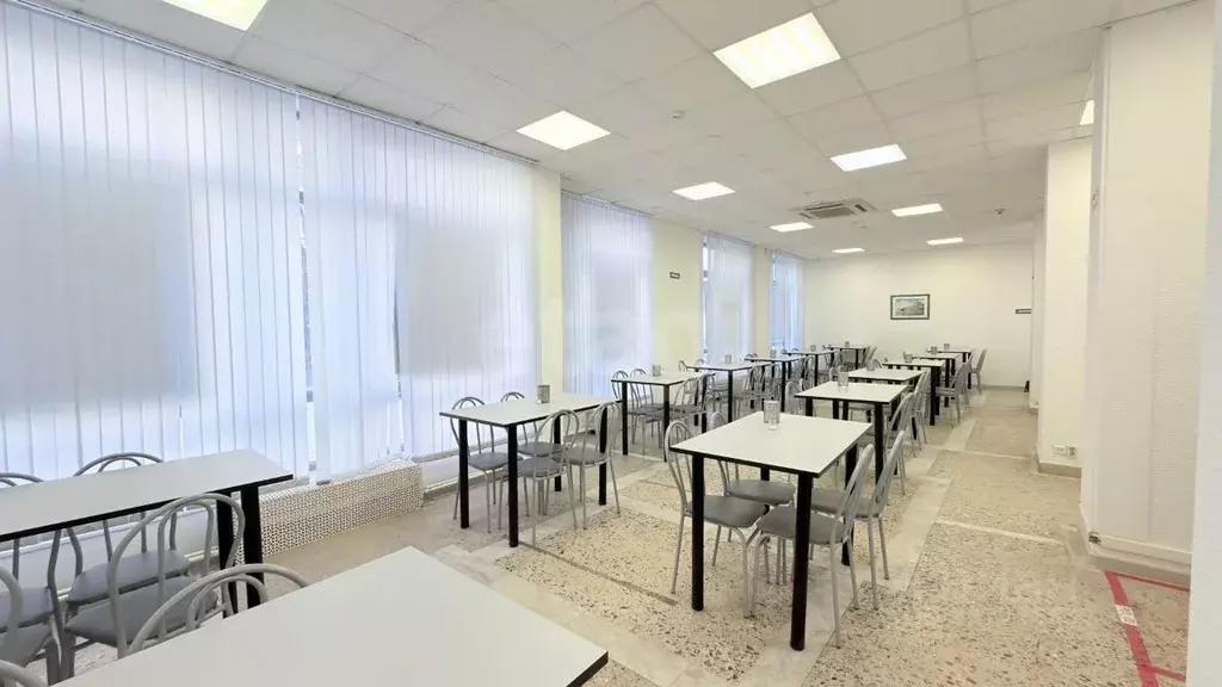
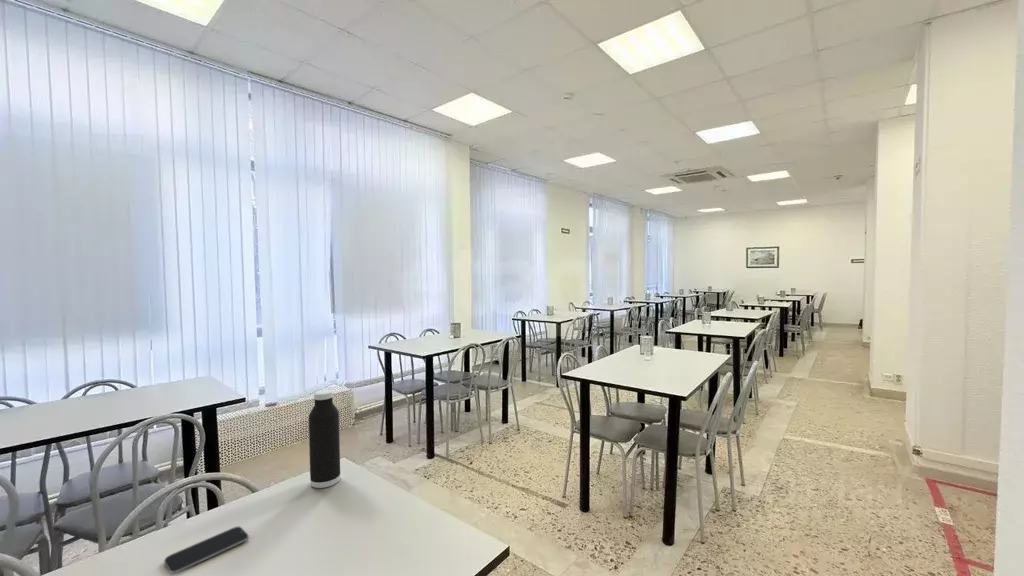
+ water bottle (324, 436)
+ smartphone (208, 548)
